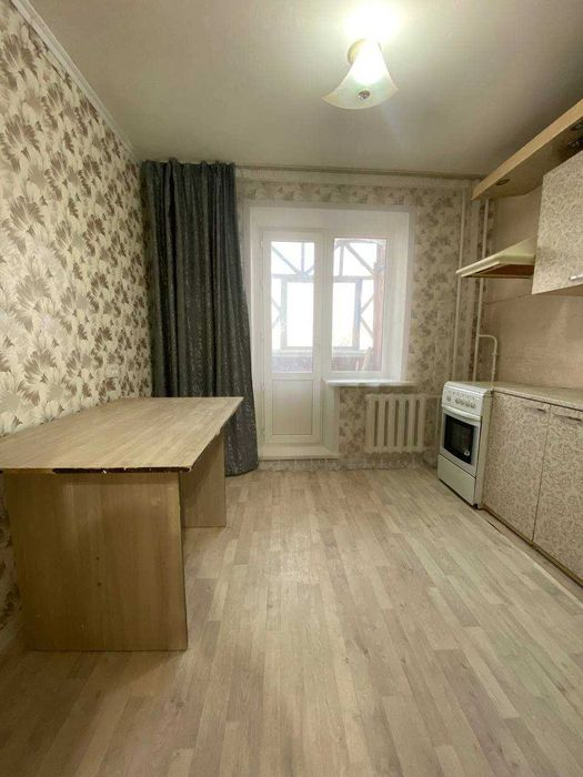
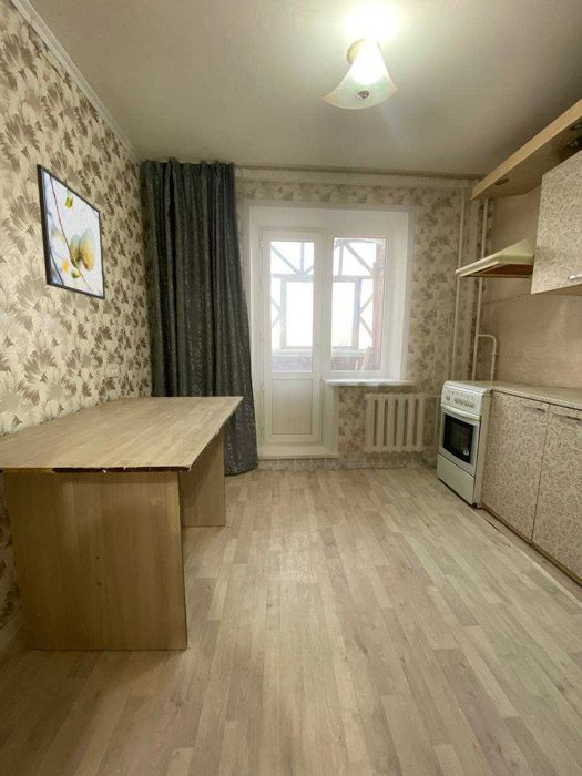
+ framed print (76, 243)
